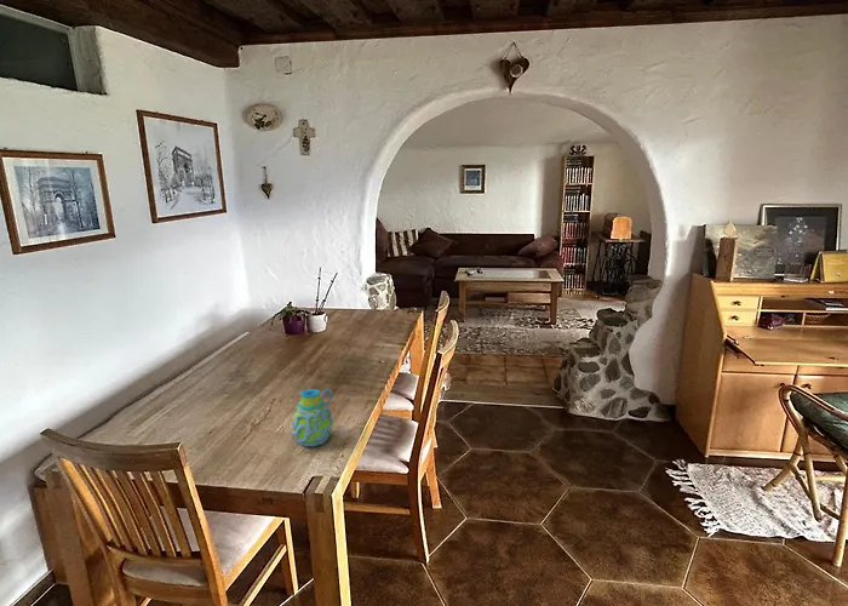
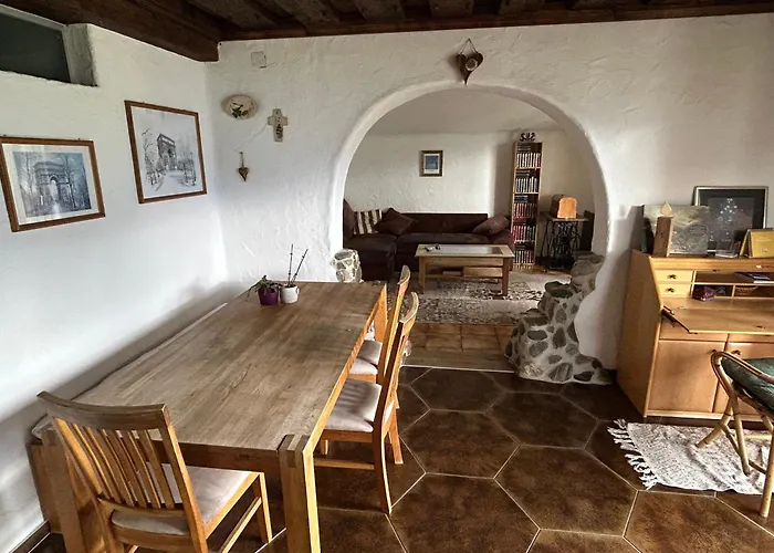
- mug (315, 415)
